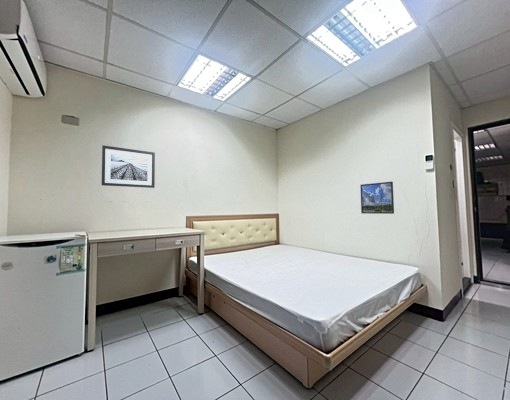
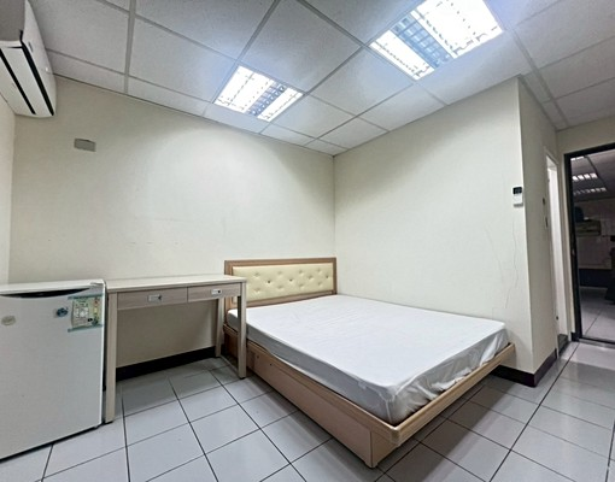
- wall art (129, 167)
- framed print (376, 198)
